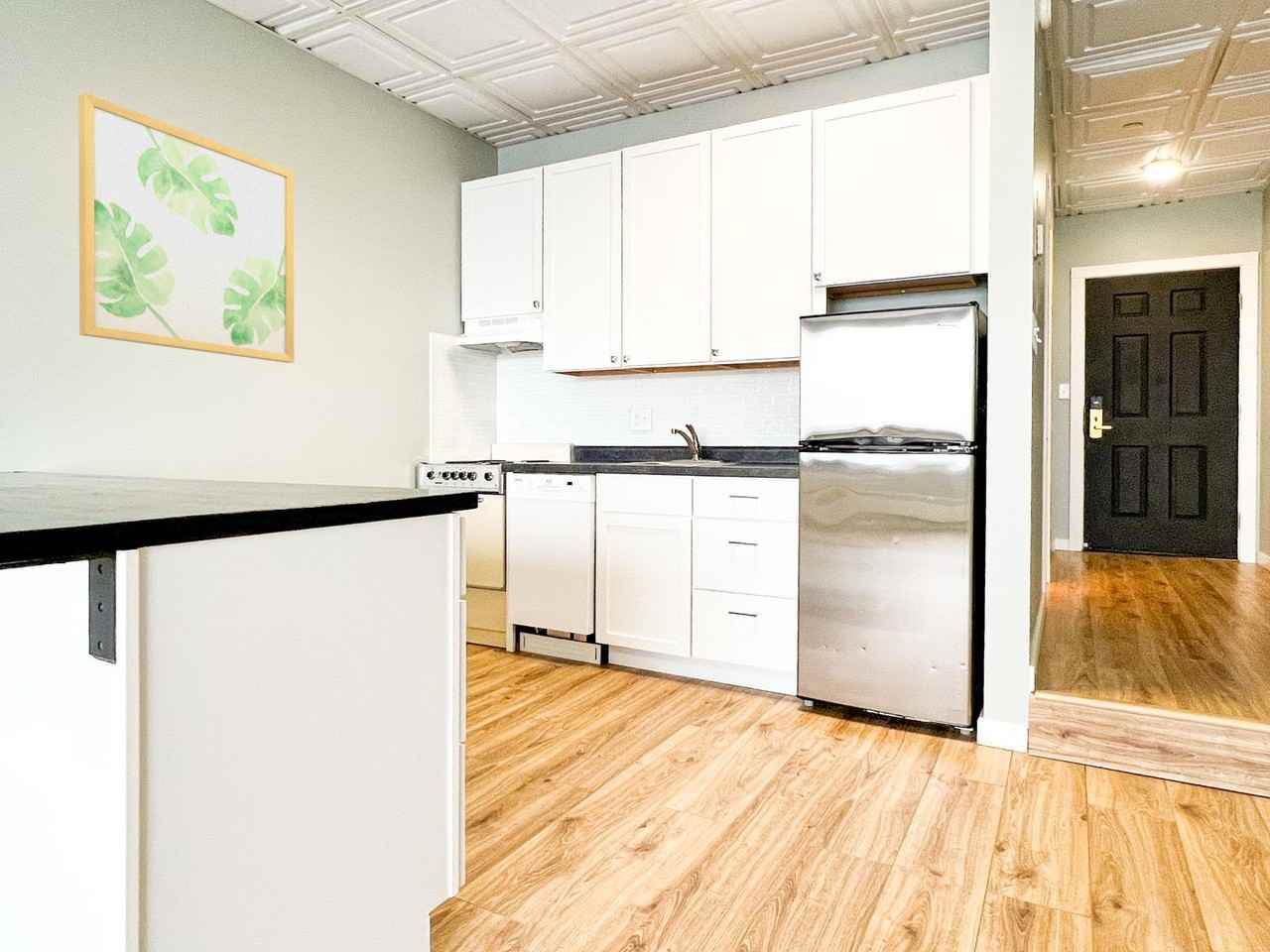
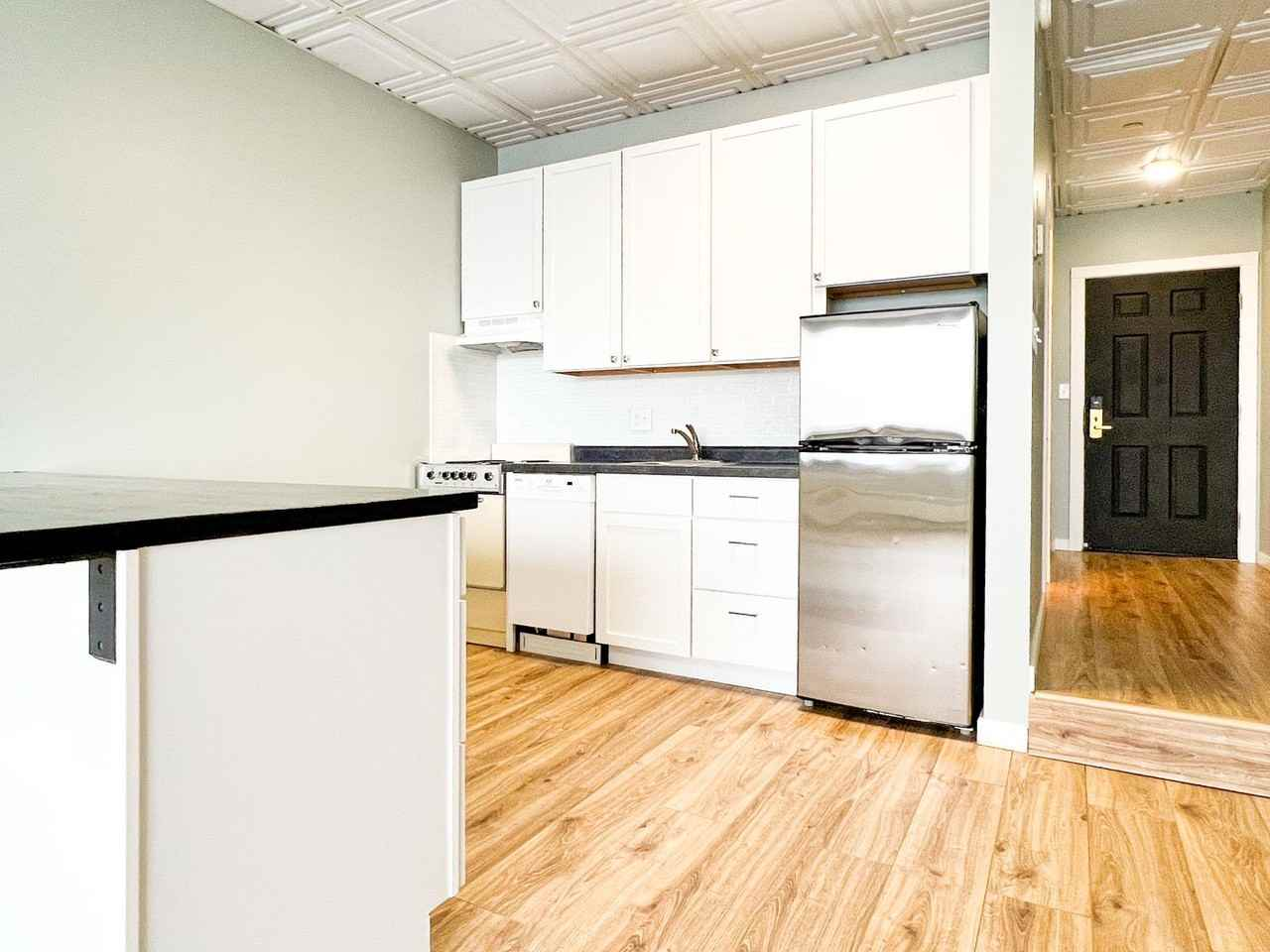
- wall art (198, 244)
